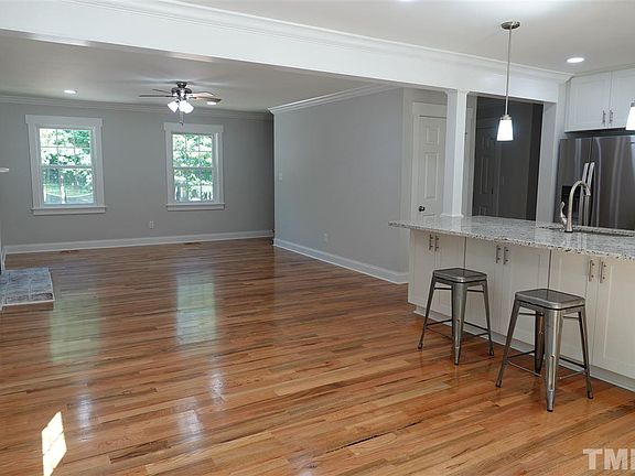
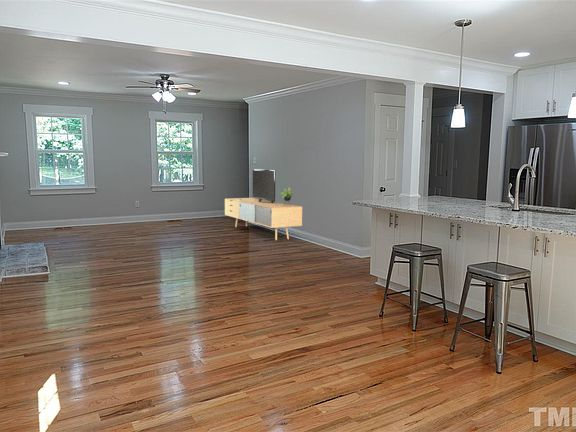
+ media console (261, 201)
